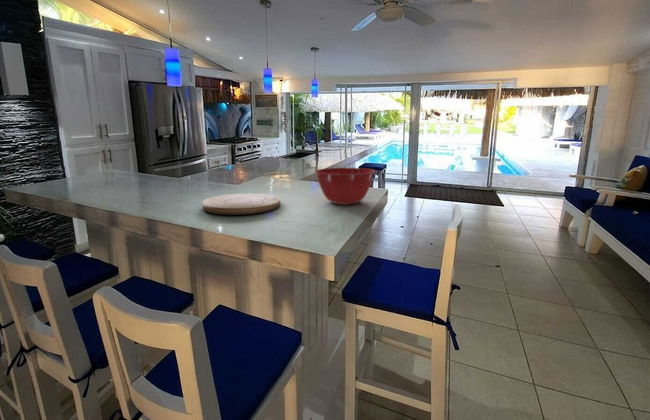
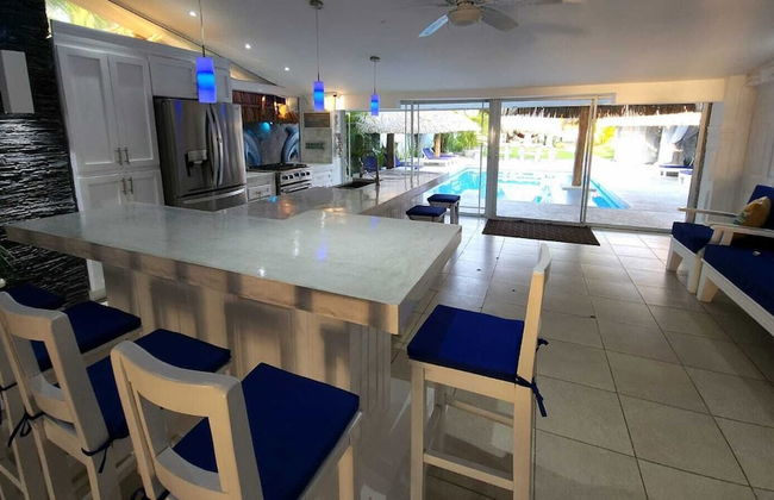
- cutting board (242, 202)
- mixing bowl (344, 186)
